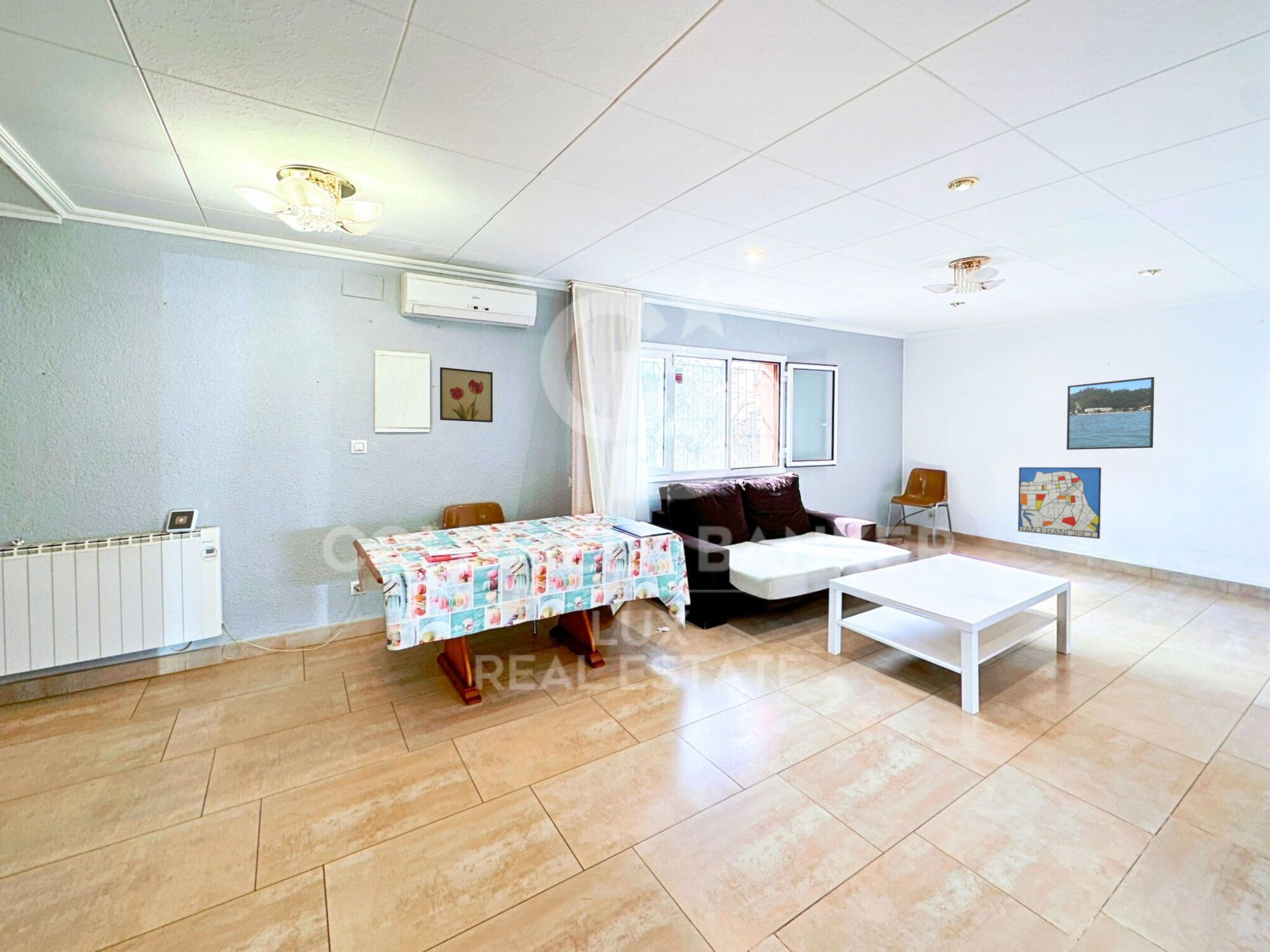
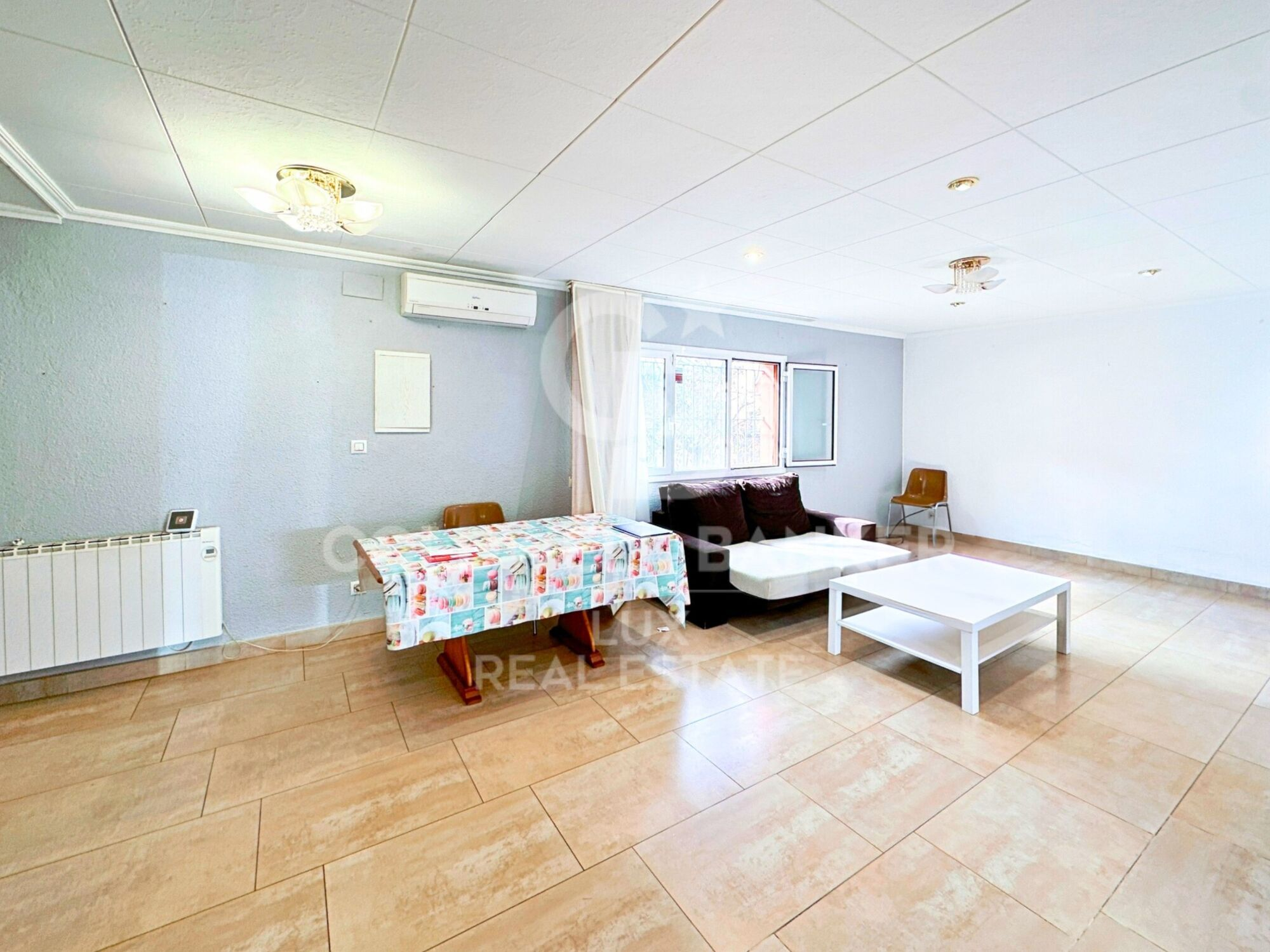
- wall art (466, 396)
- wall art (1057, 501)
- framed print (1108, 415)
